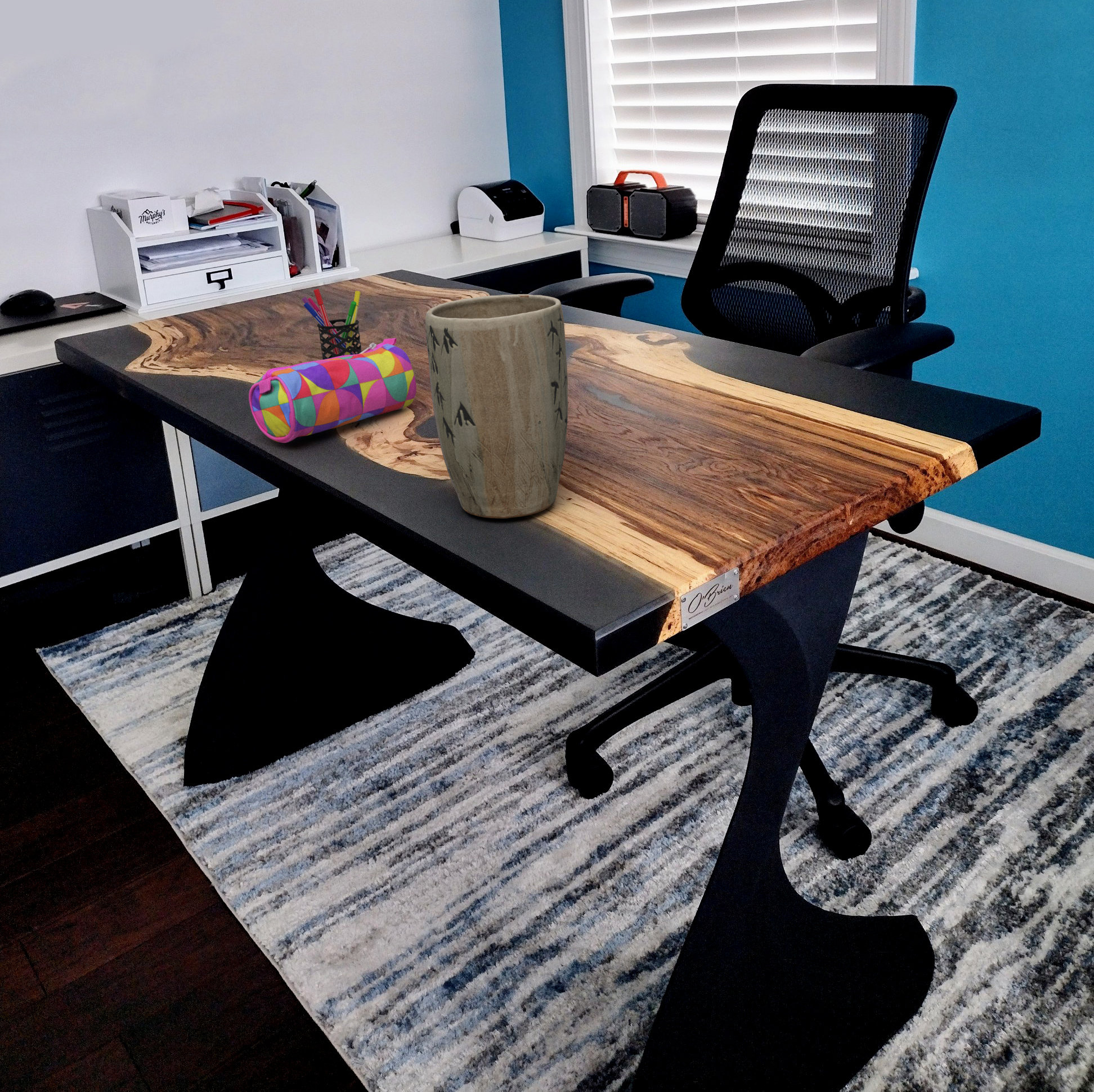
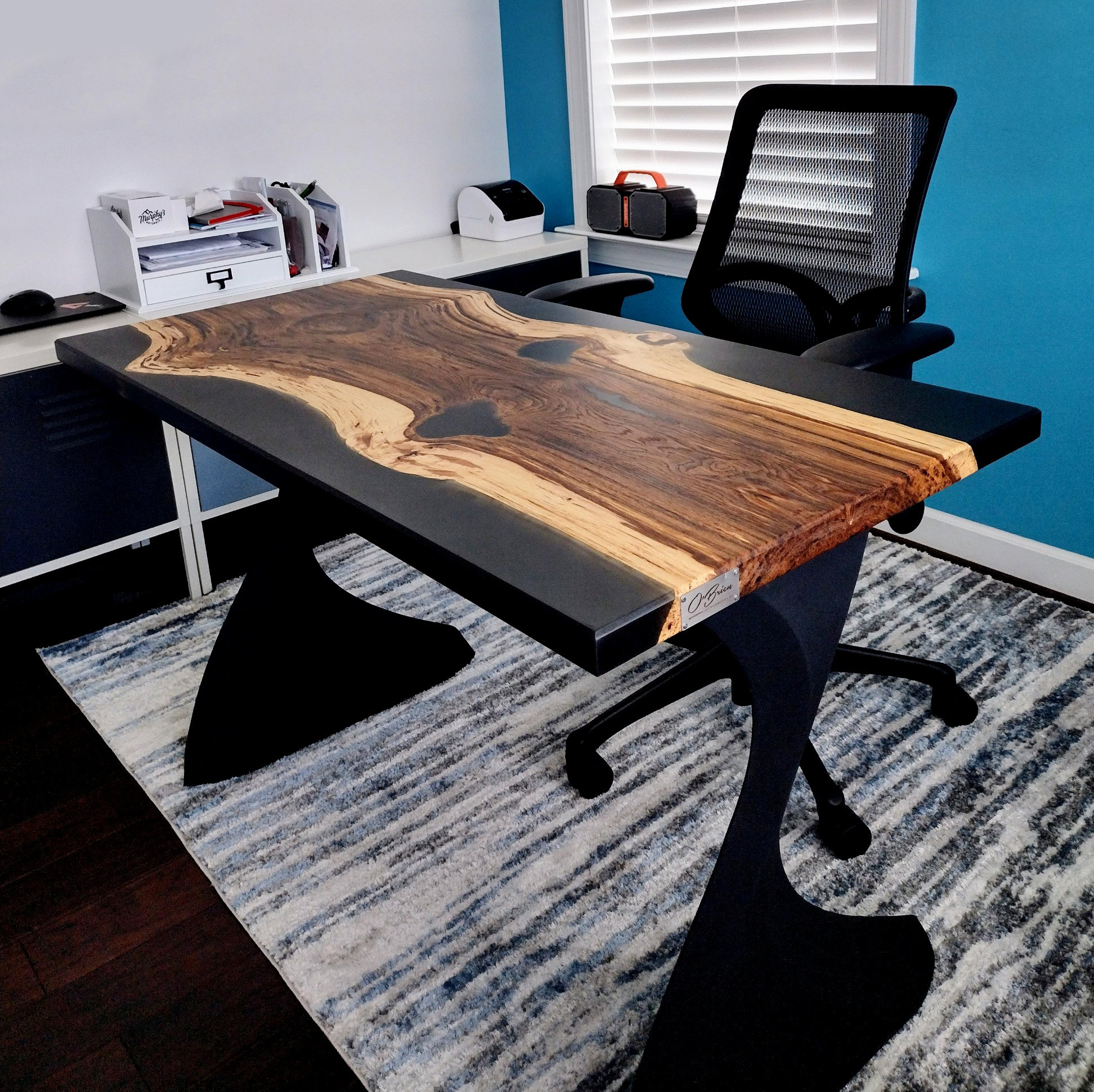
- pen holder (340, 330)
- plant pot (501, 407)
- pencil case (336, 389)
